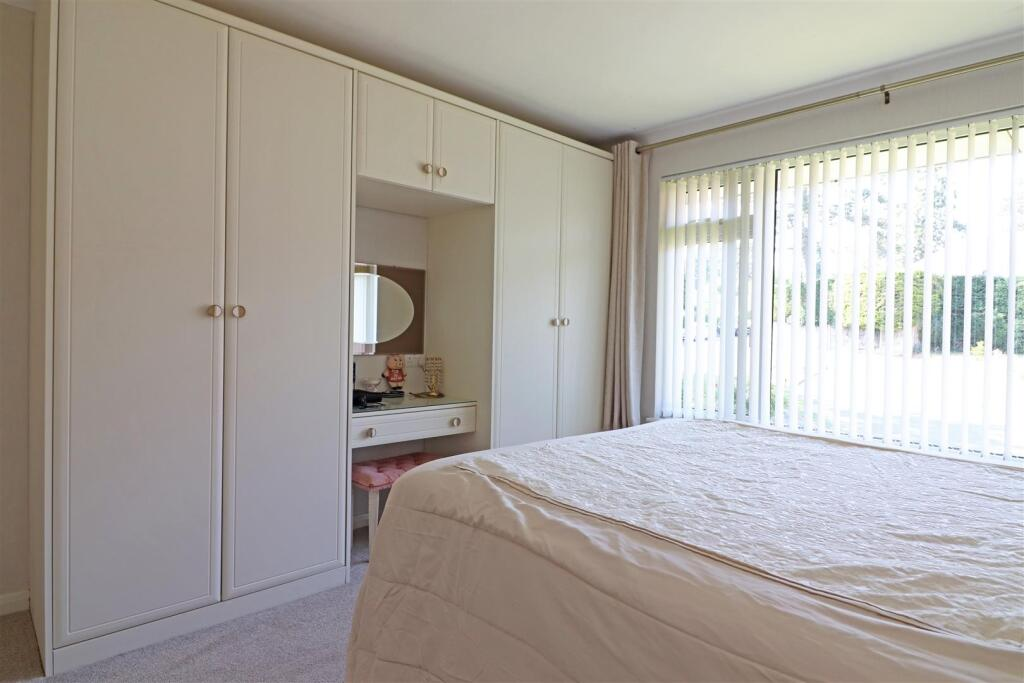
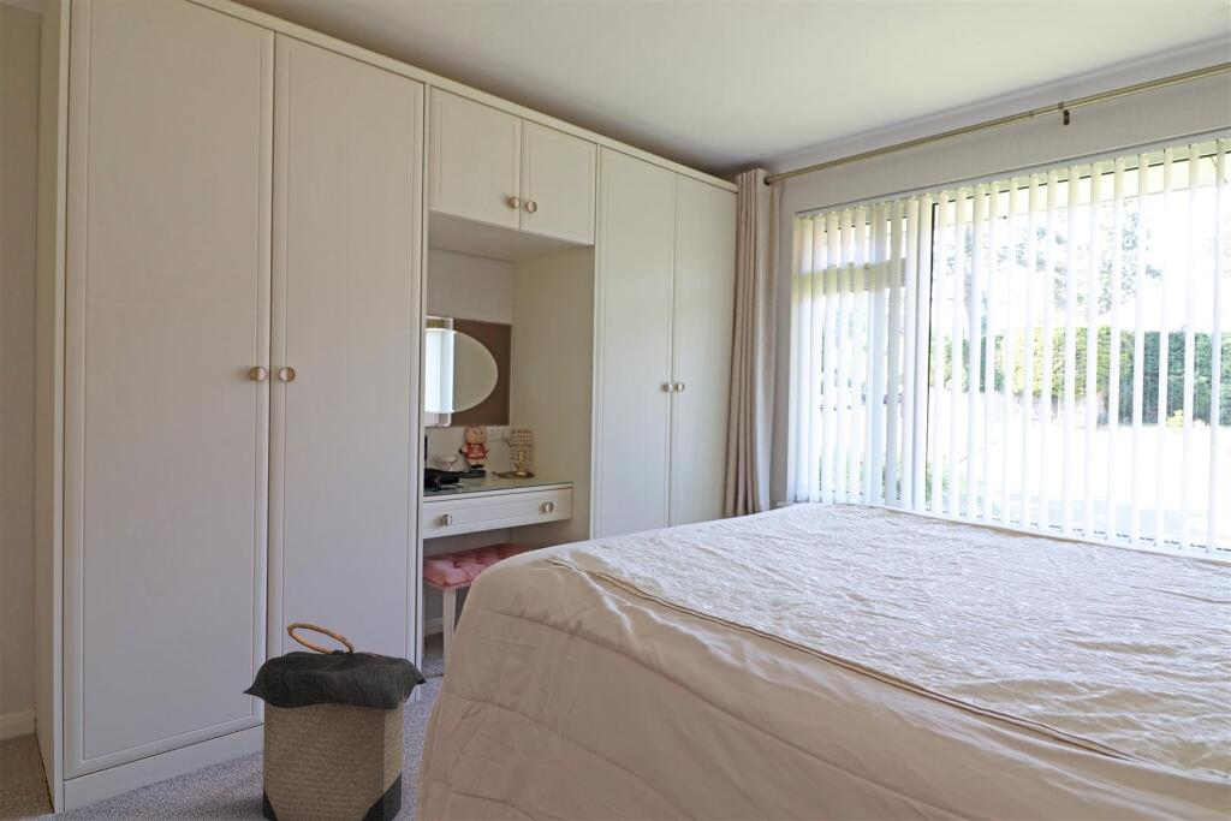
+ laundry hamper (339, 712)
